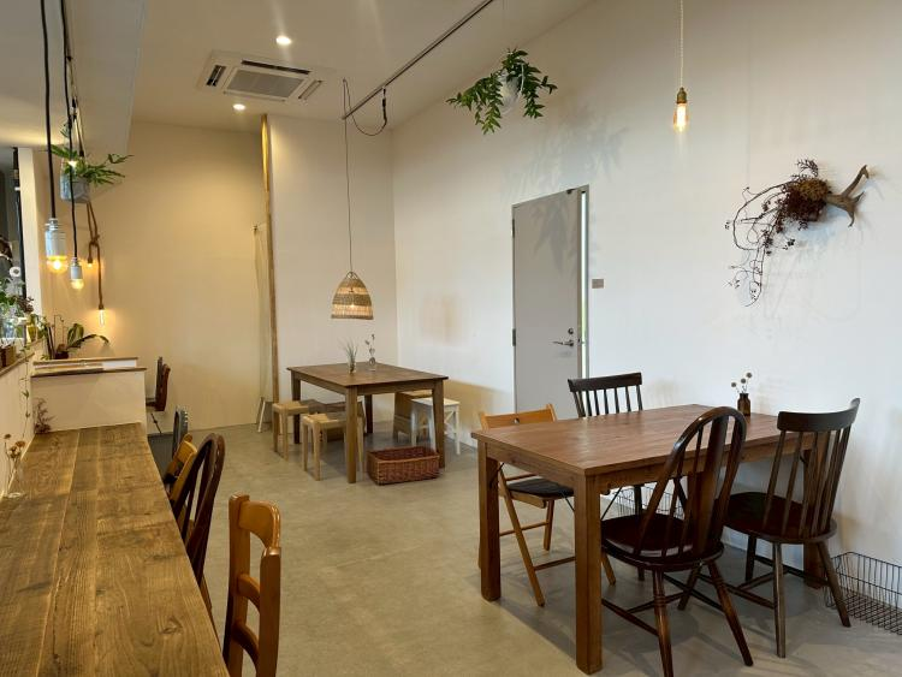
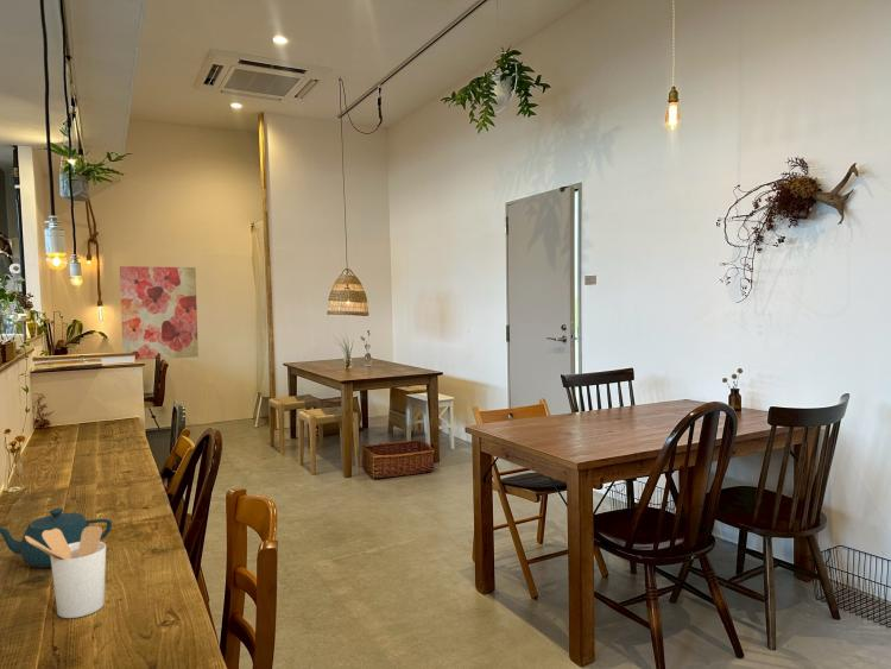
+ utensil holder (65, 569)
+ teapot (51, 529)
+ wall art (159, 313)
